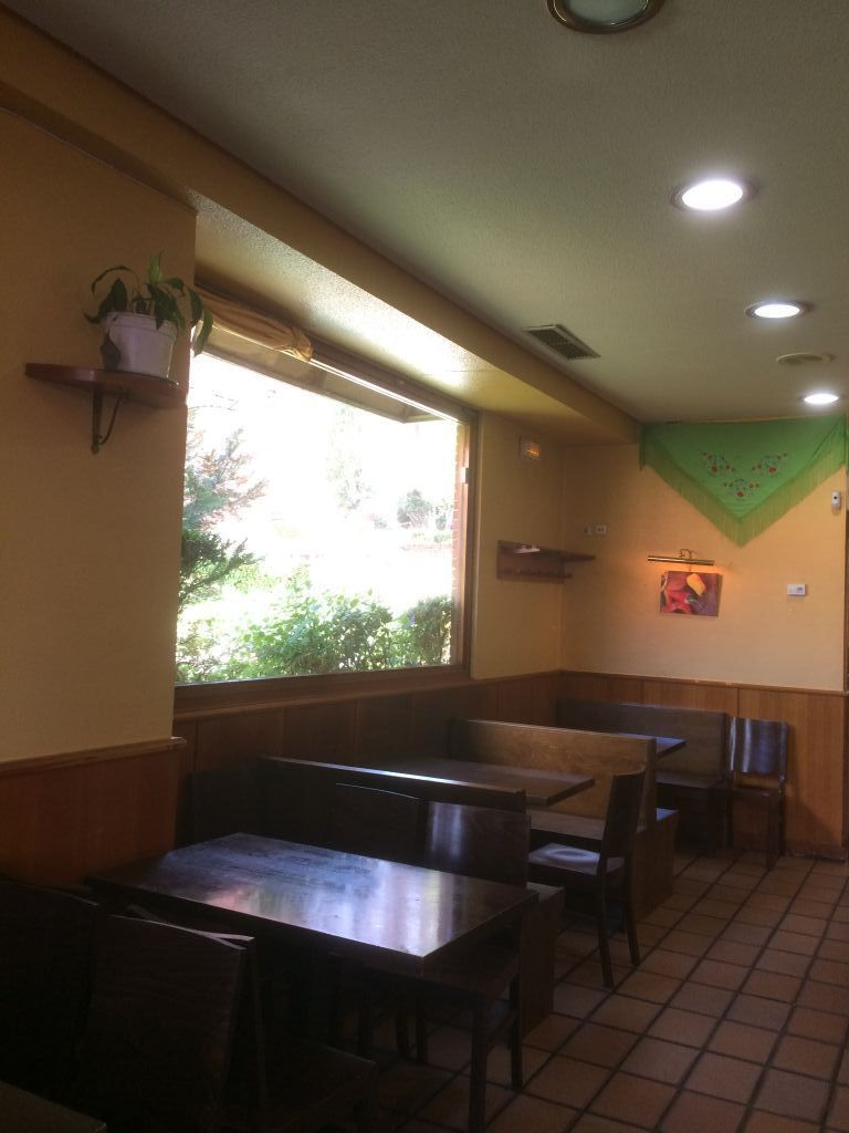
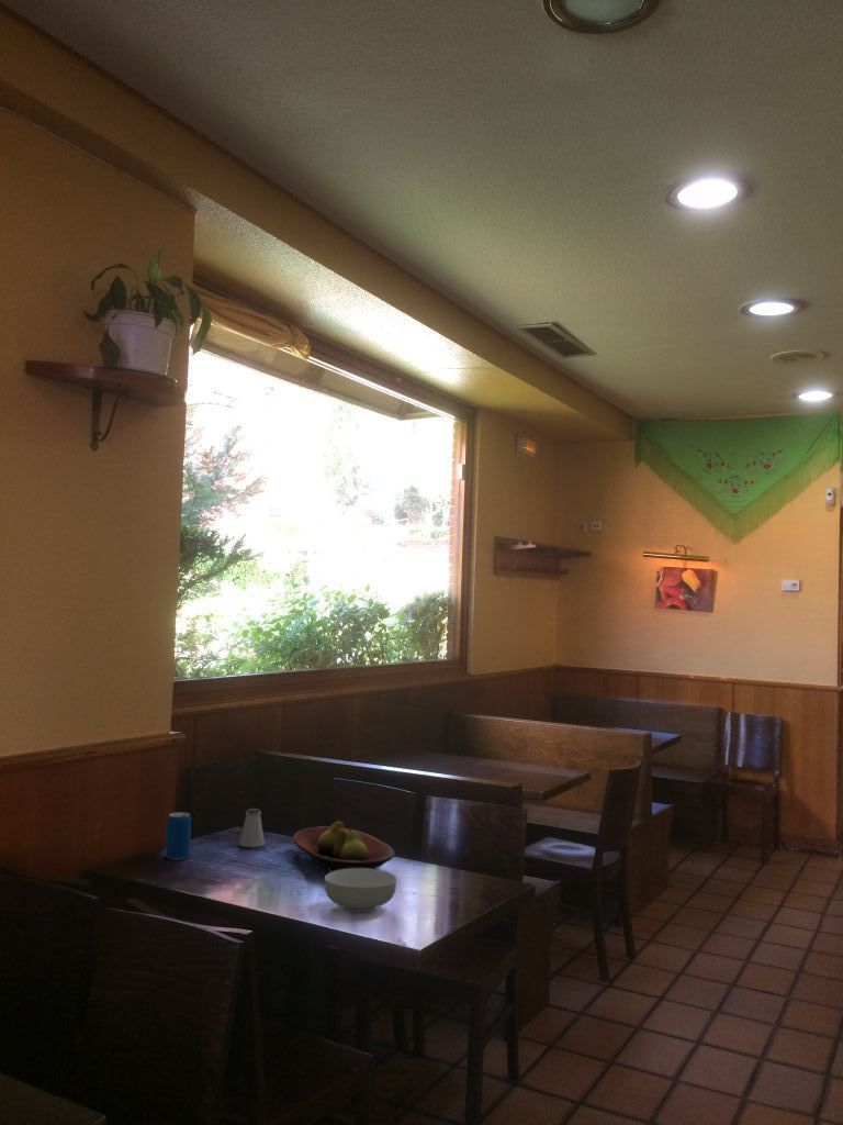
+ beverage can (178, 836)
+ saltshaker (252, 826)
+ fruit bowl (342, 845)
+ cereal bowl (360, 891)
